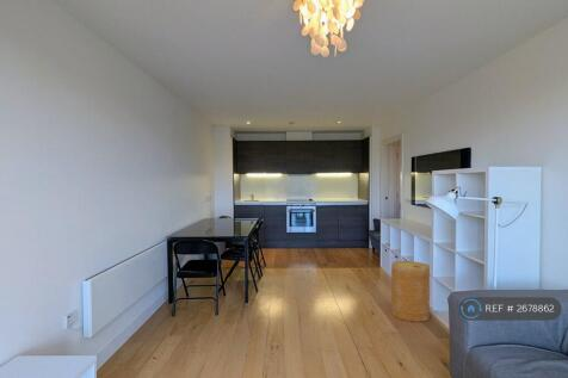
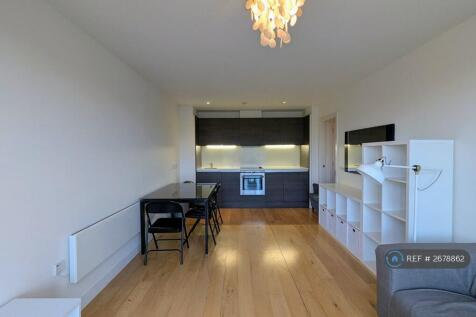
- basket (409, 289)
